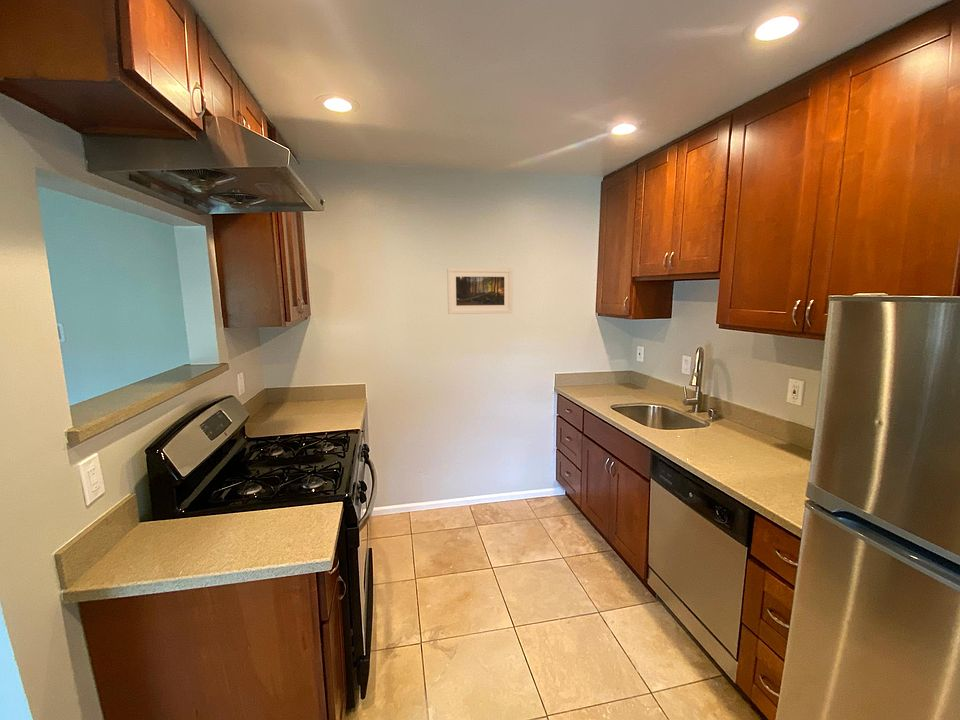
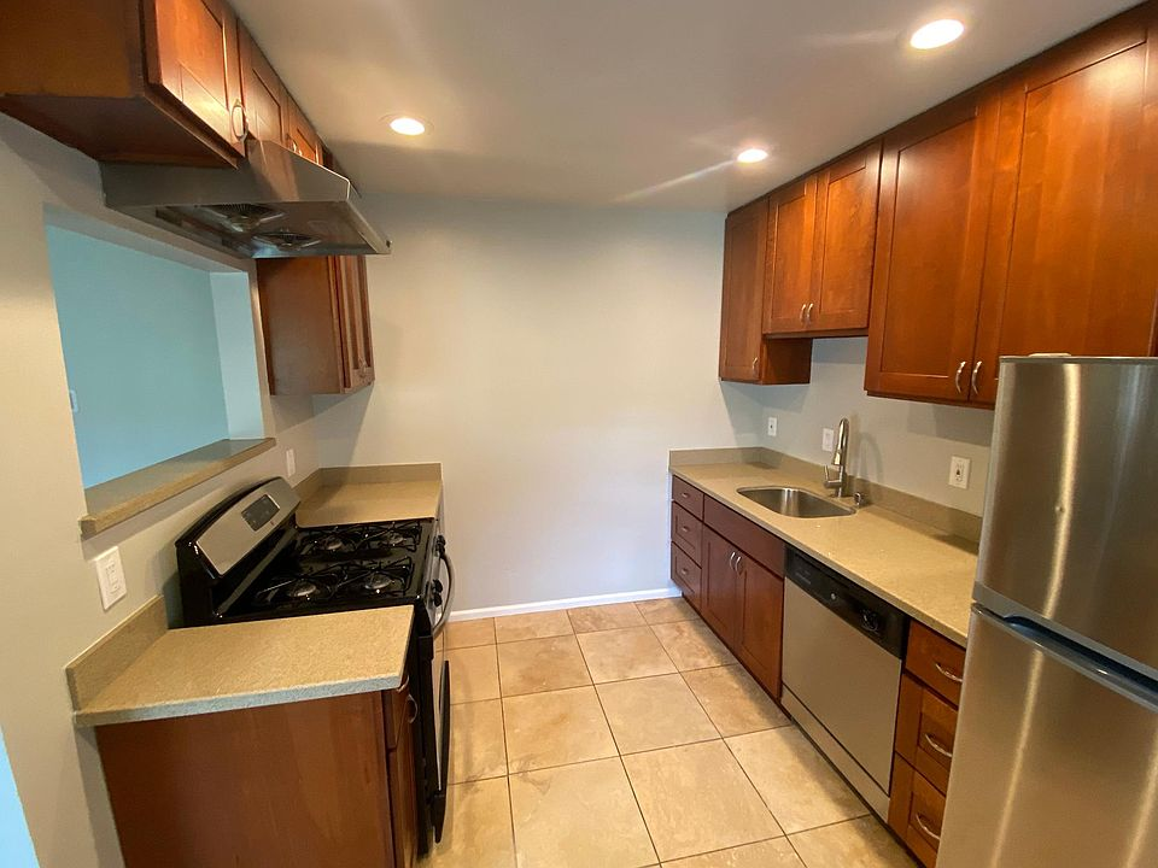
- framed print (480, 291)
